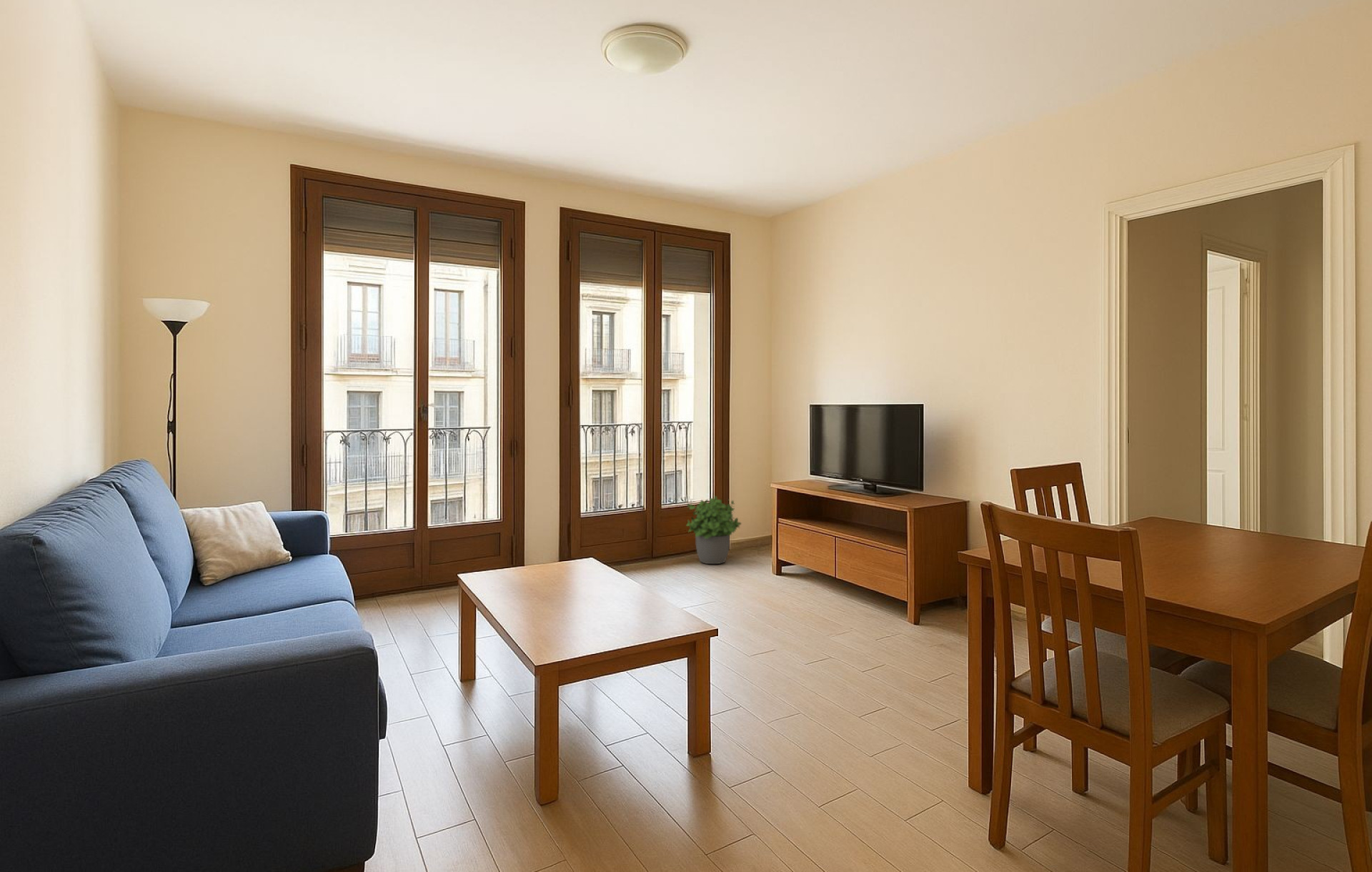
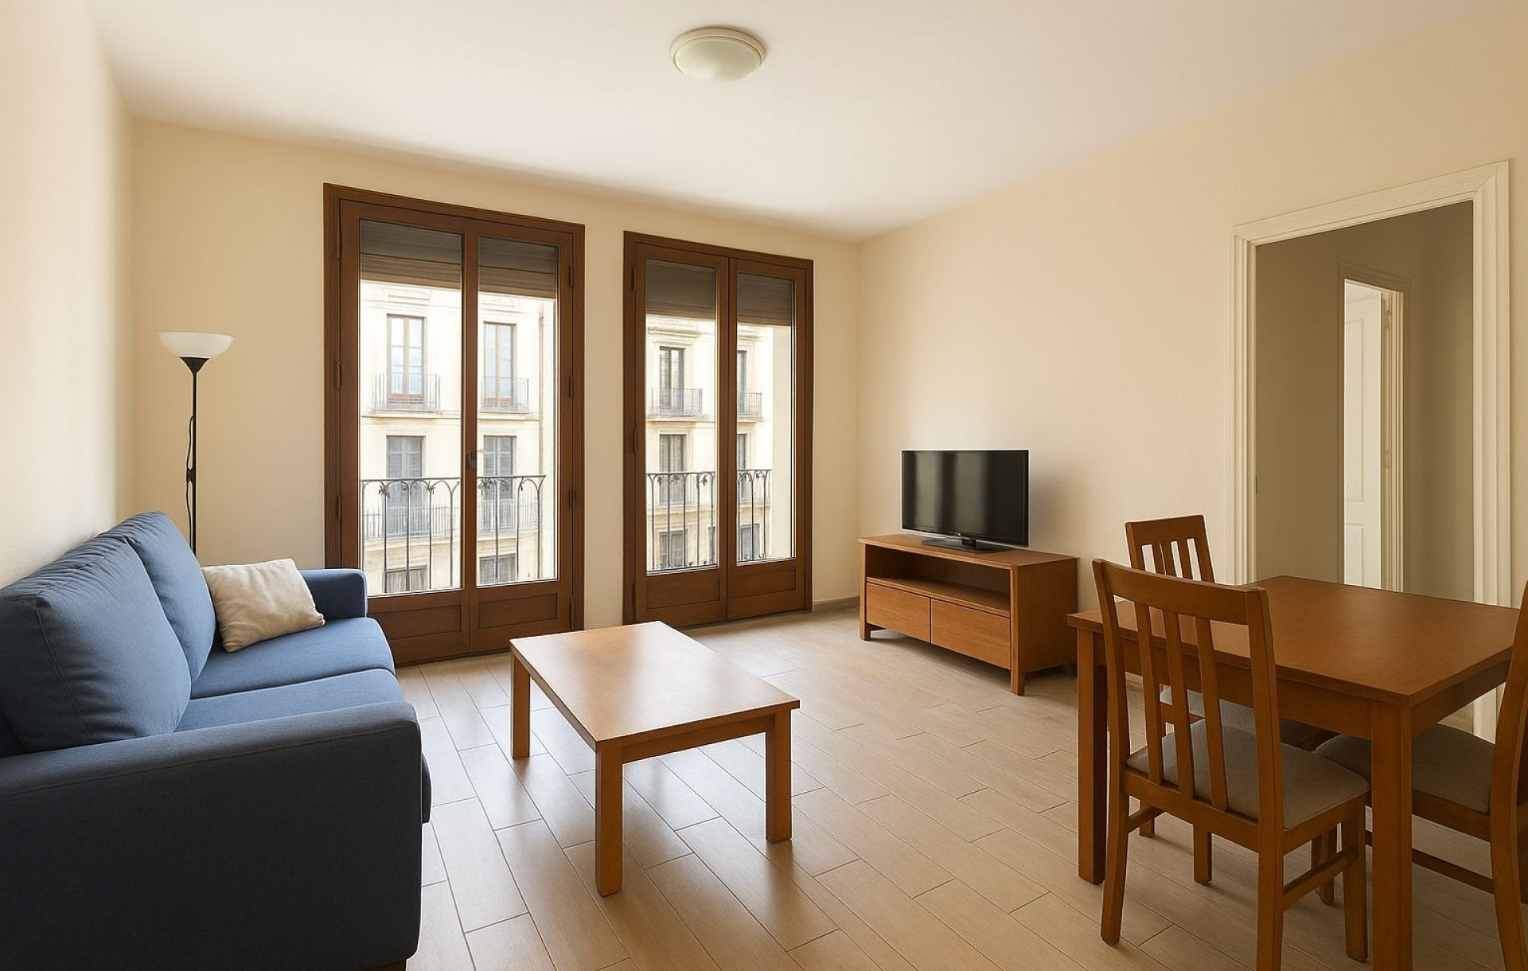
- potted plant (714, 528)
